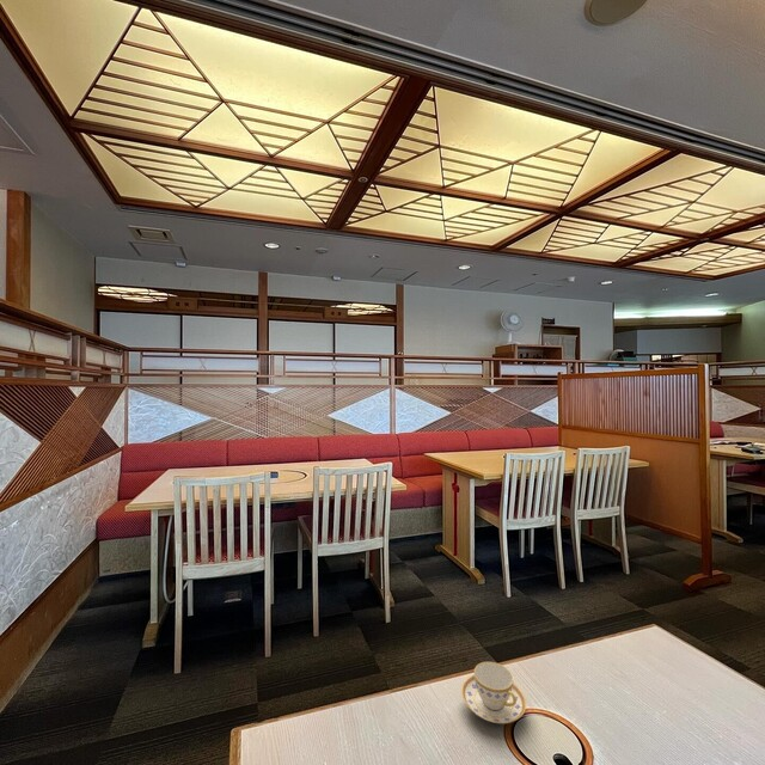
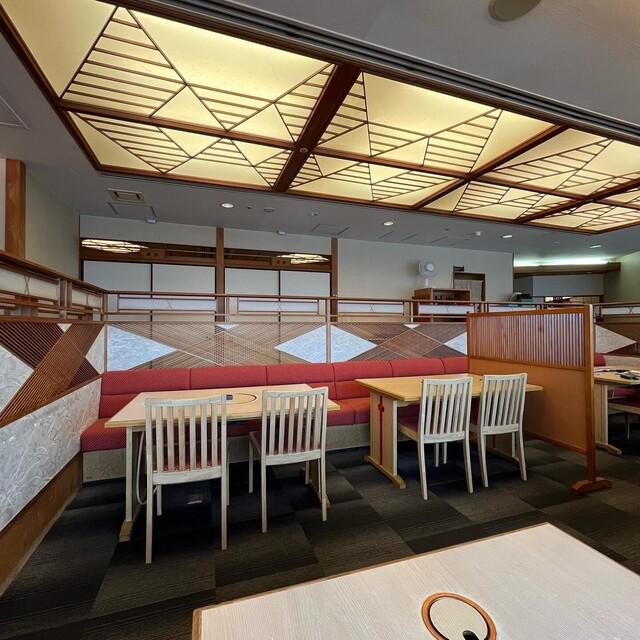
- teacup (492, 691)
